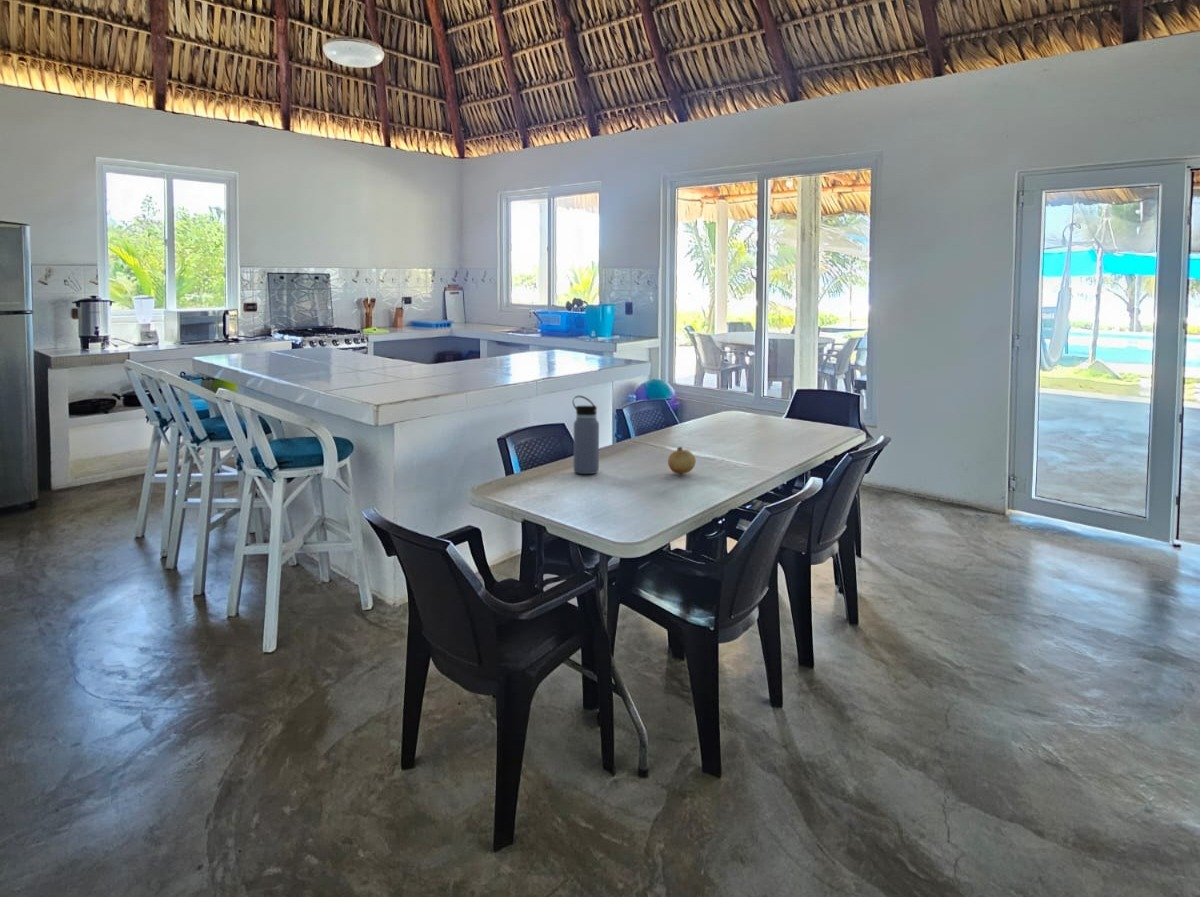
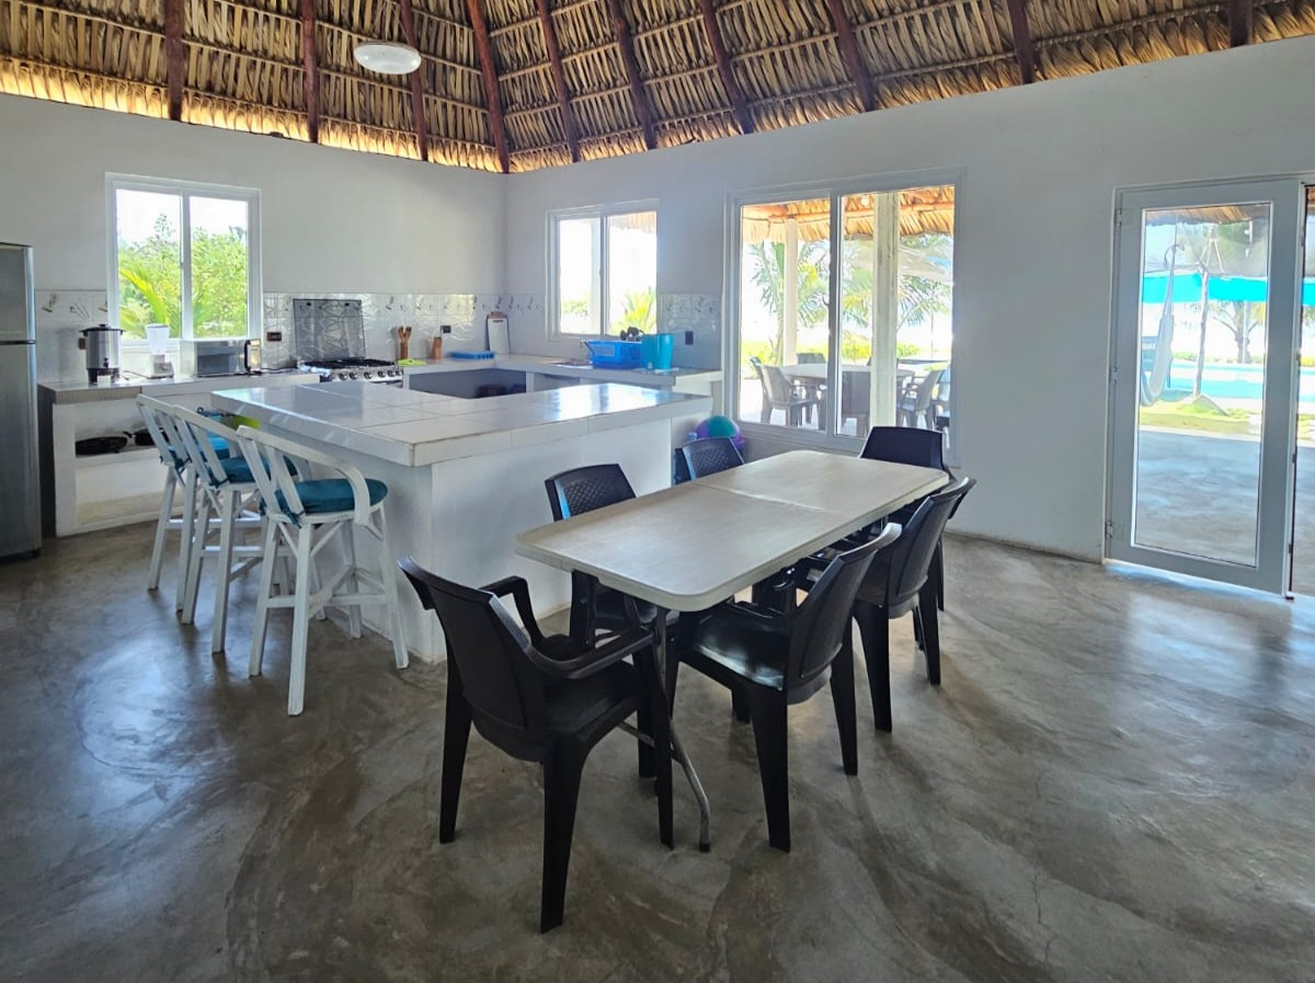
- fruit (681, 460)
- water bottle (585, 434)
